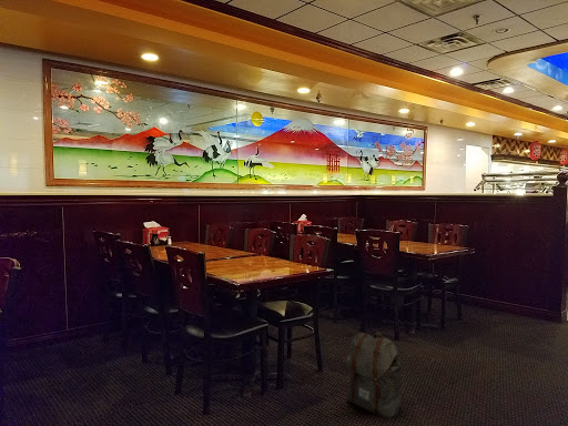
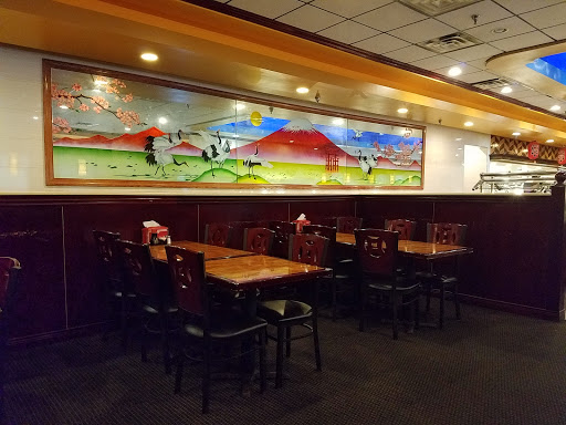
- backpack (374, 368)
